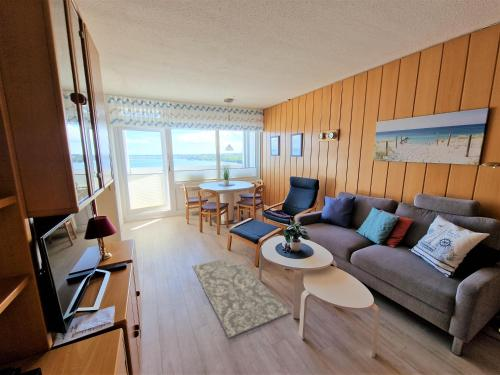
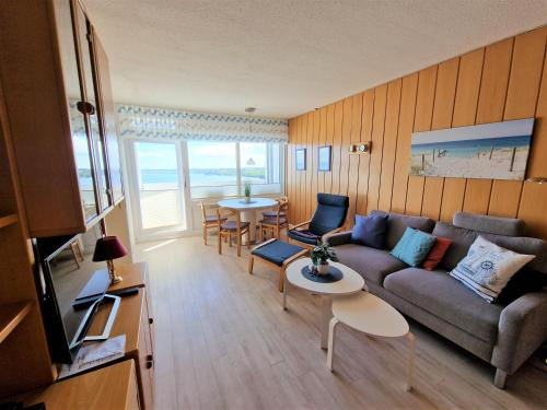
- rug (233, 285)
